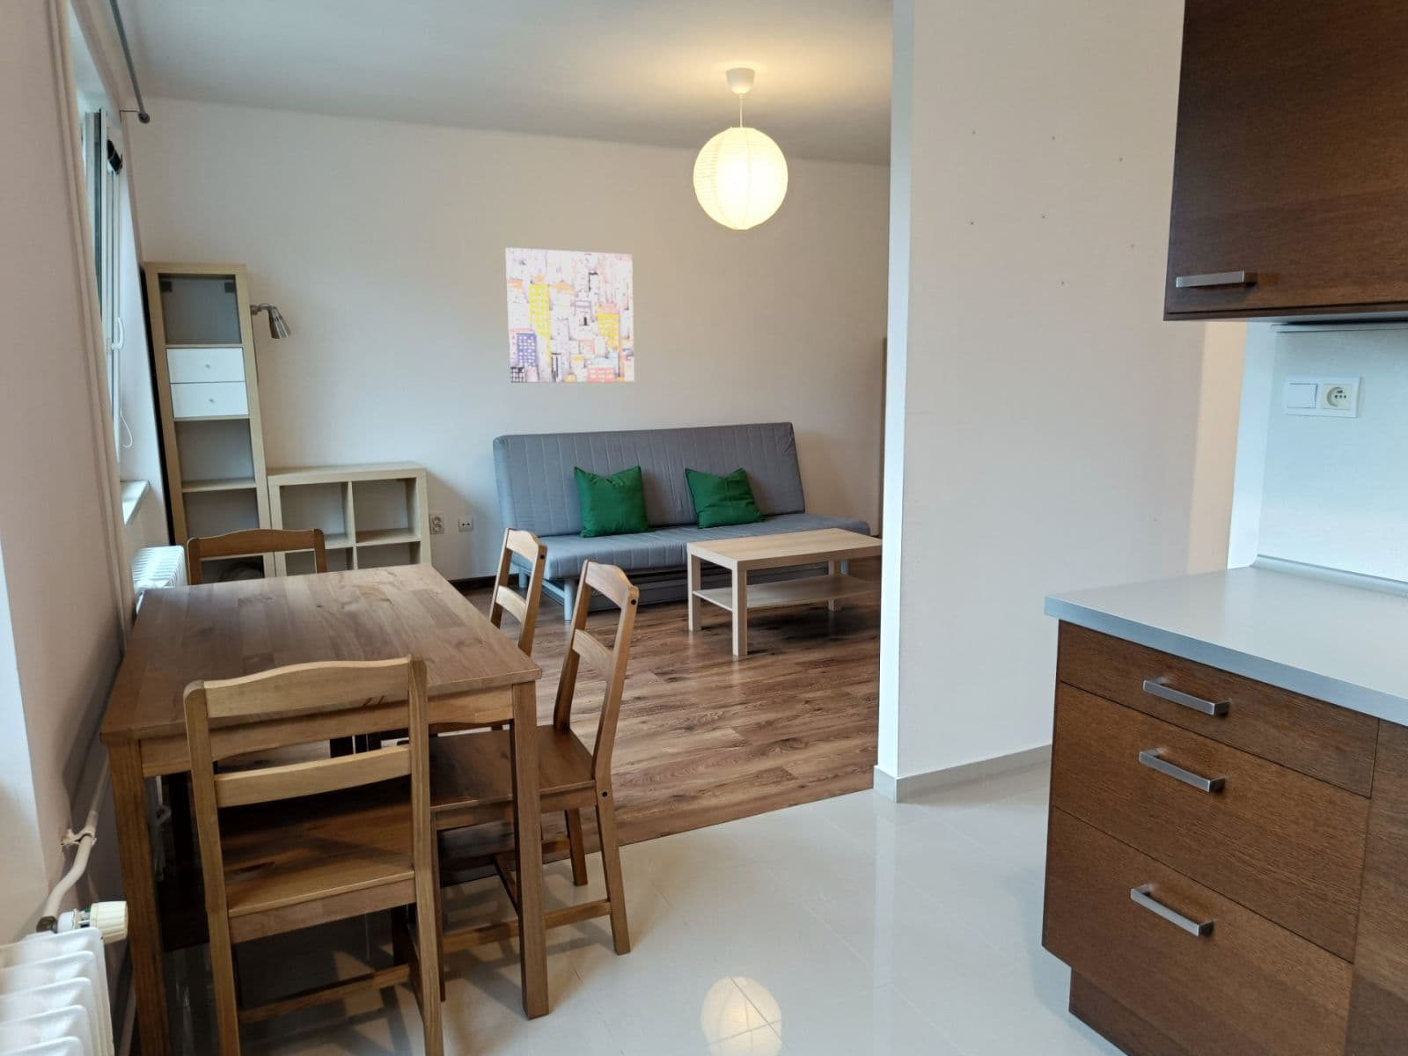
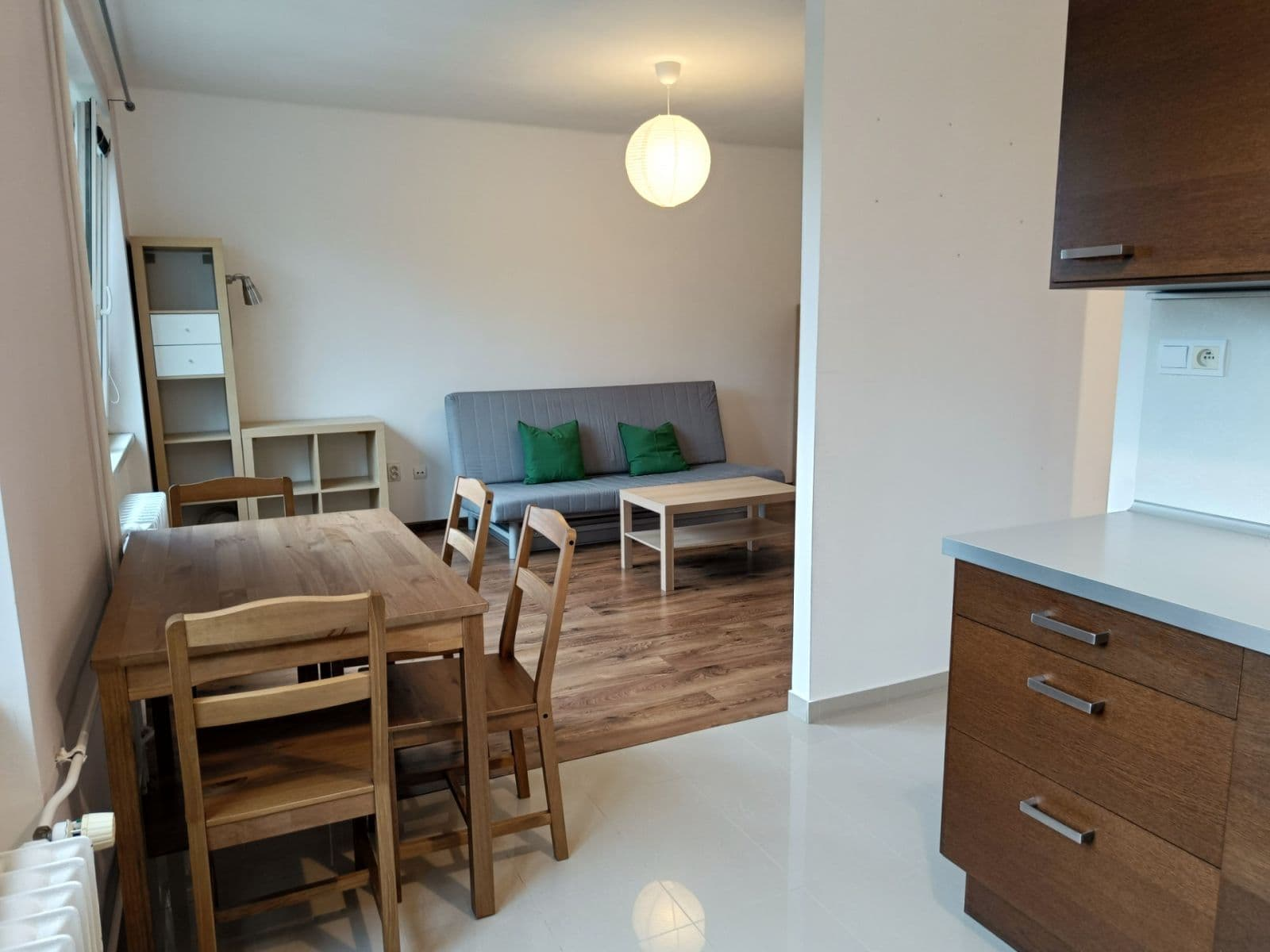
- wall art (572, 317)
